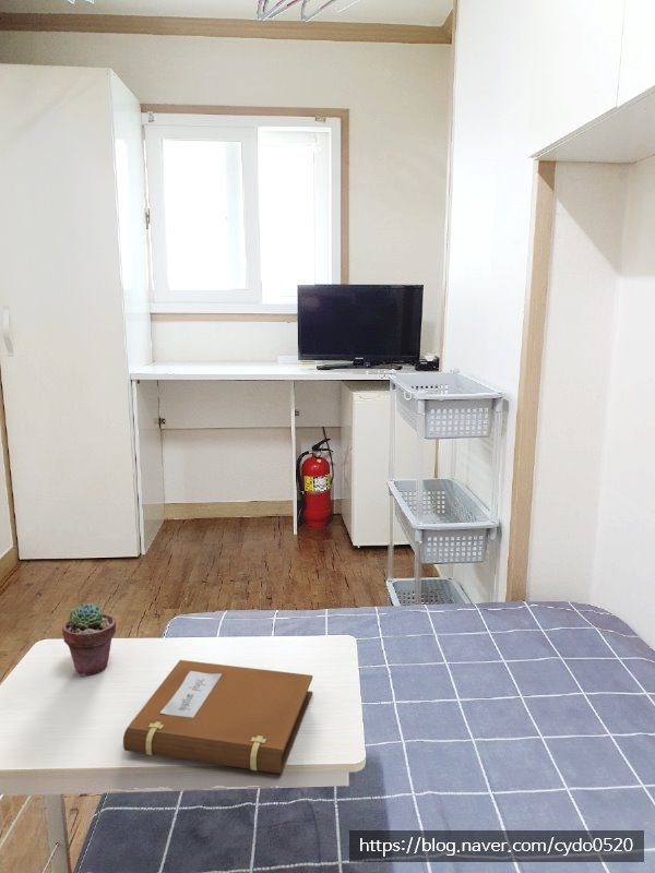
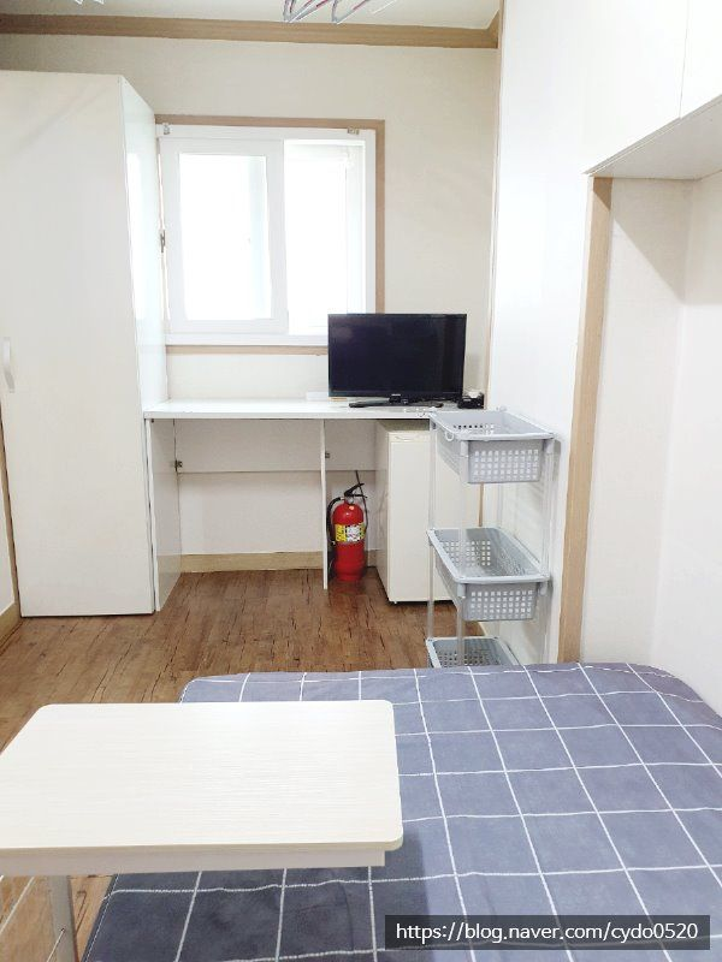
- potted succulent (90, 635)
- notebook (221, 711)
